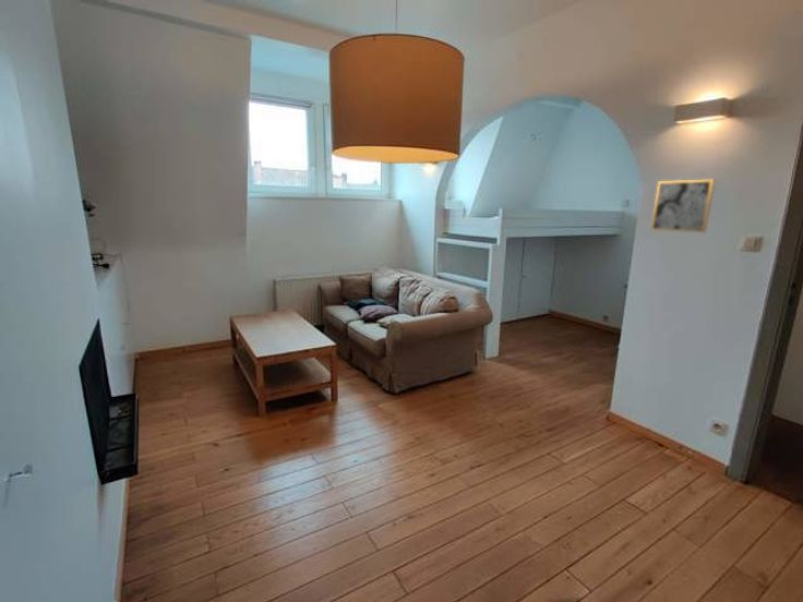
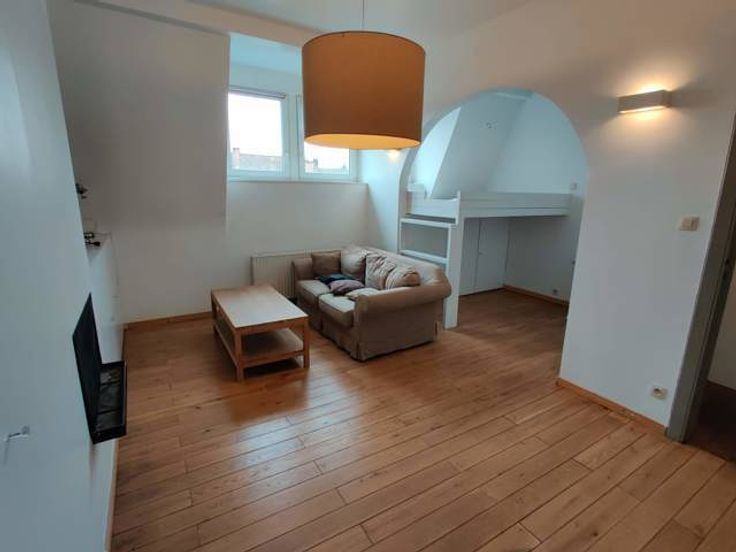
- wall art (681, 205)
